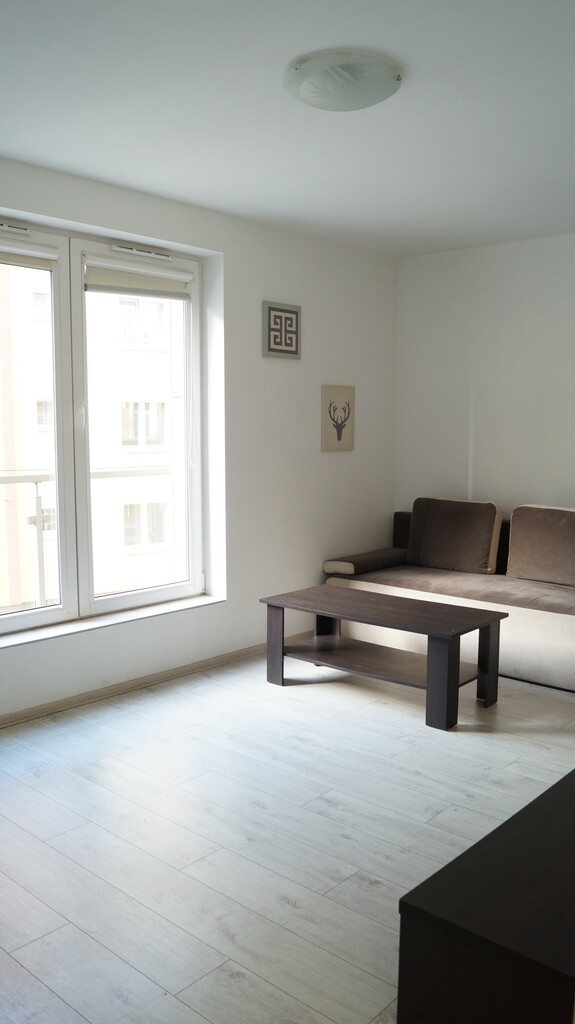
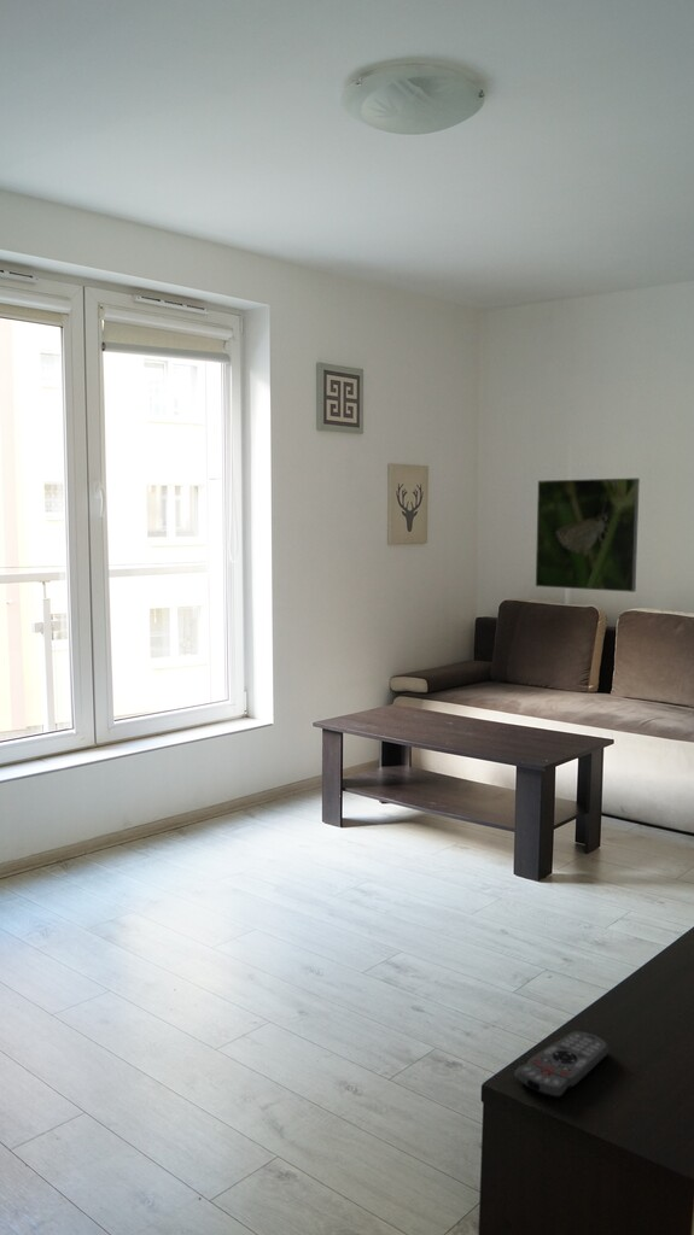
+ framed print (584, 534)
+ remote control (565, 1061)
